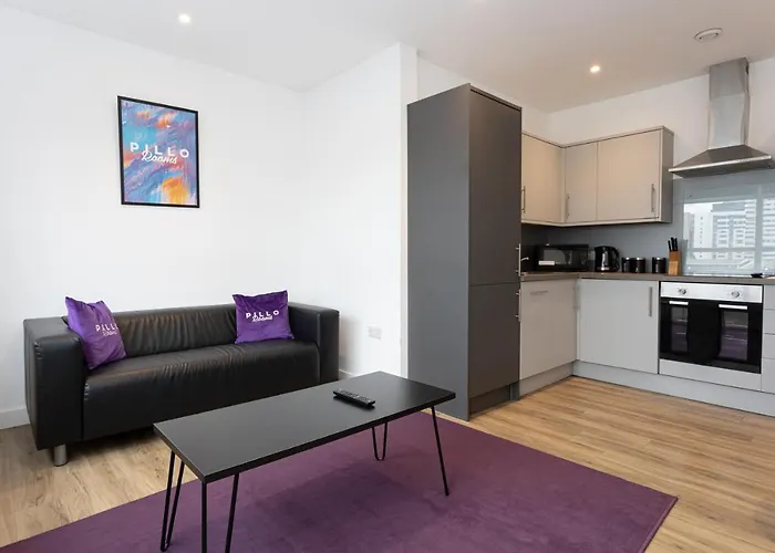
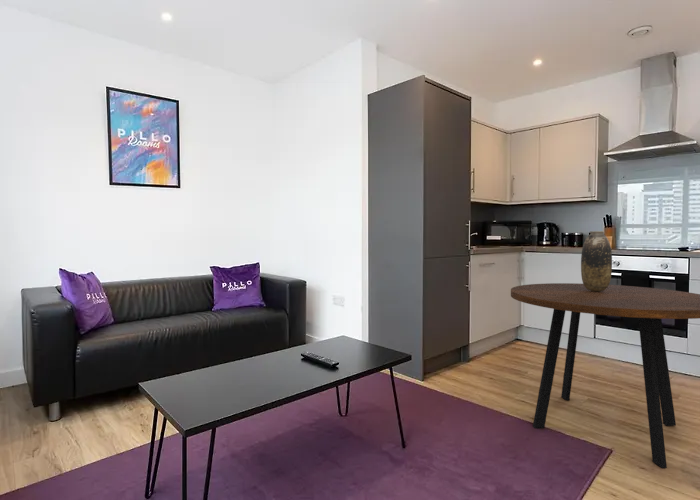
+ dining table (574, 359)
+ vase (596, 261)
